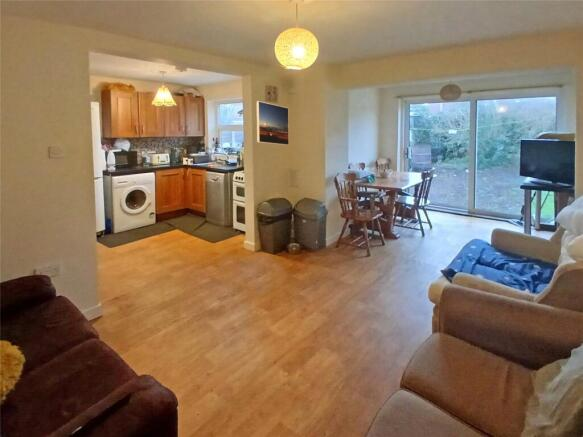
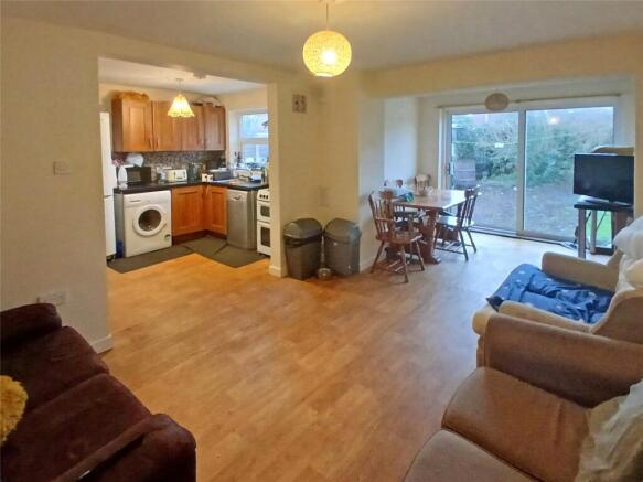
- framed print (273, 124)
